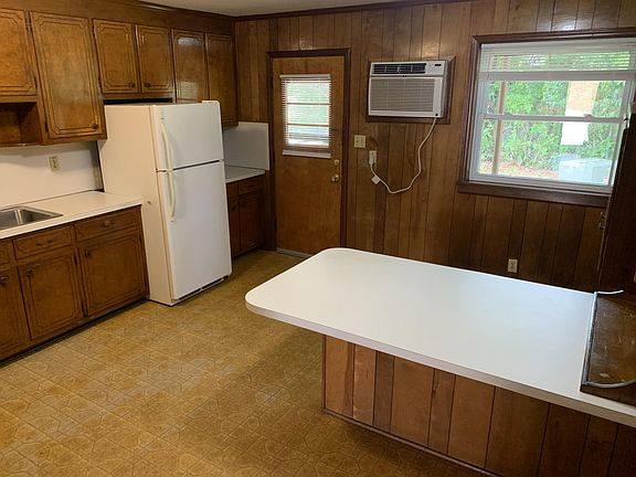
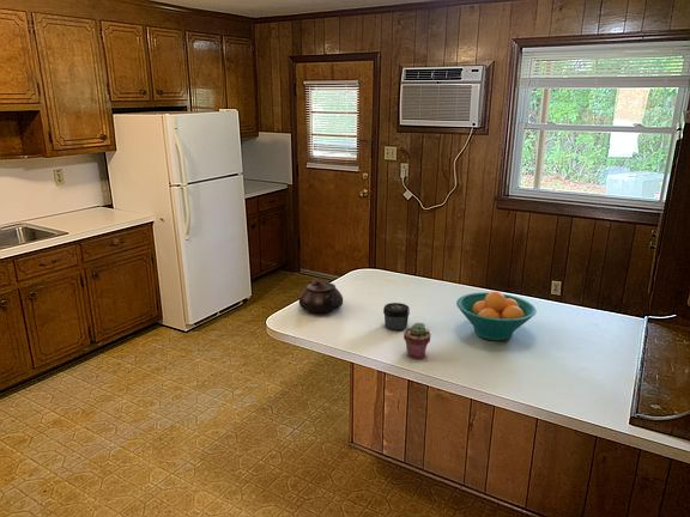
+ fruit bowl (495, 312)
+ jar (395, 316)
+ teapot (321, 293)
+ potted succulent (417, 339)
